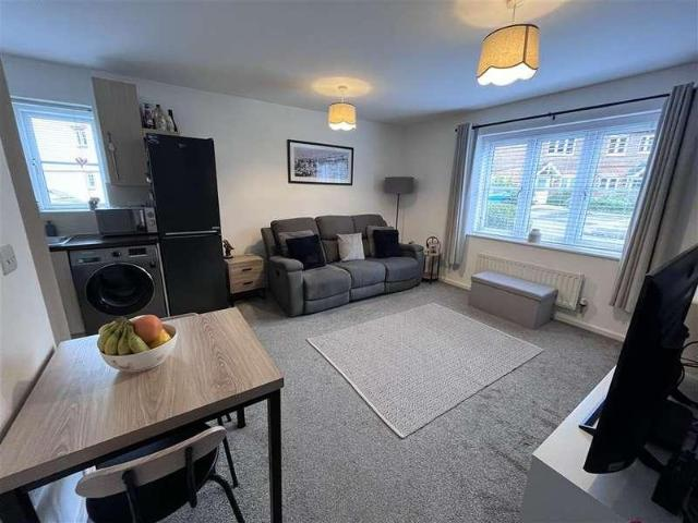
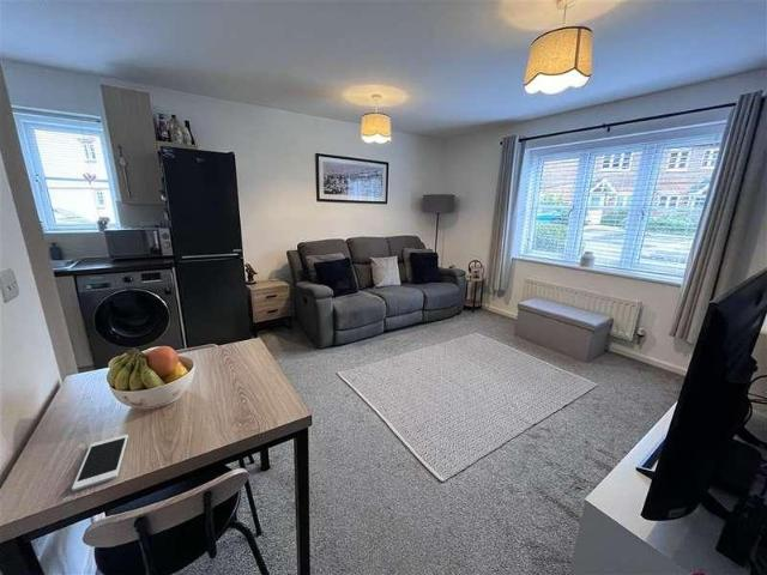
+ cell phone (103, 459)
